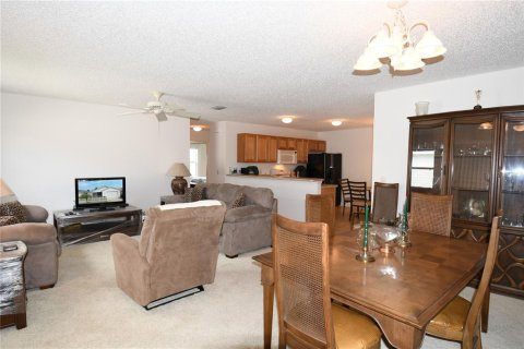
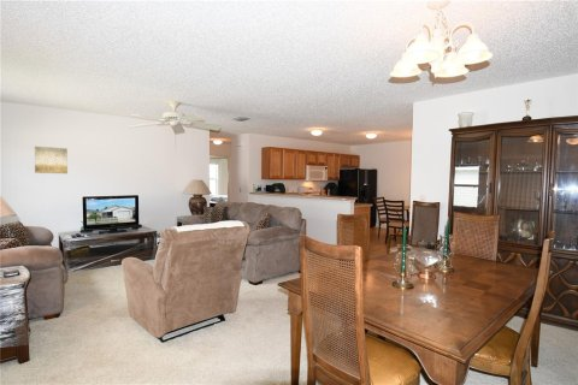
+ wall art (51, 160)
